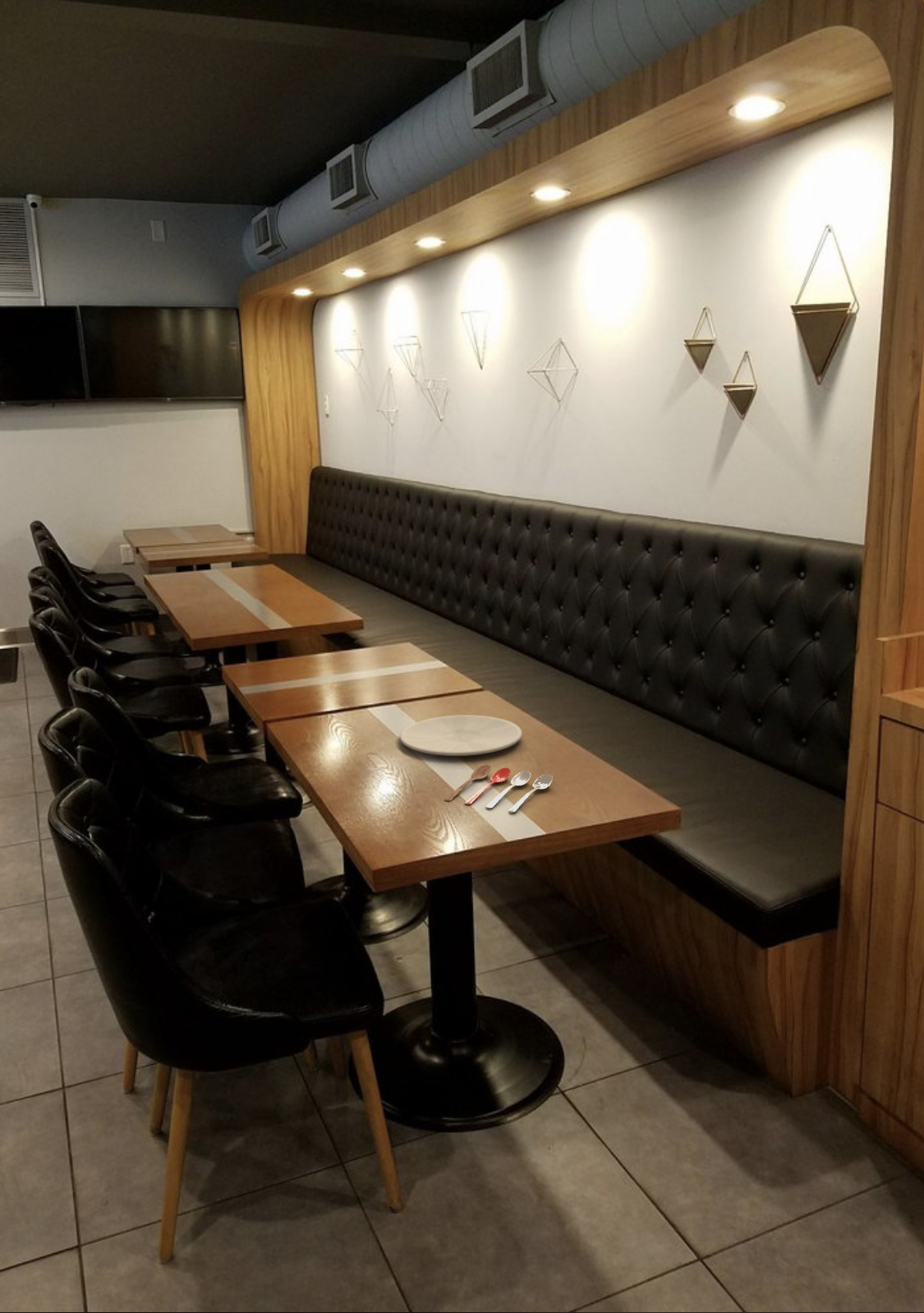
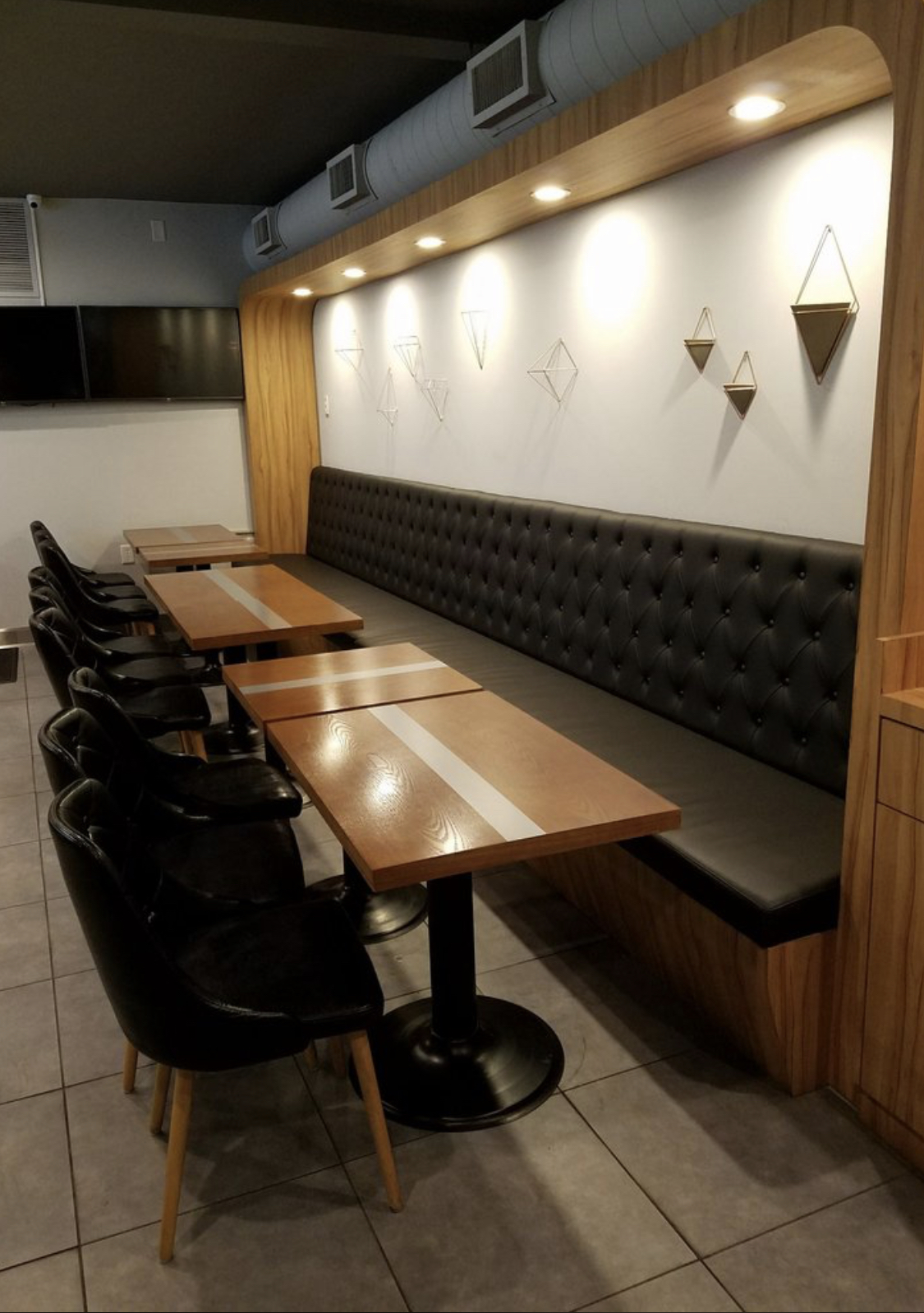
- cooking utensil (499, 781)
- plate (461, 736)
